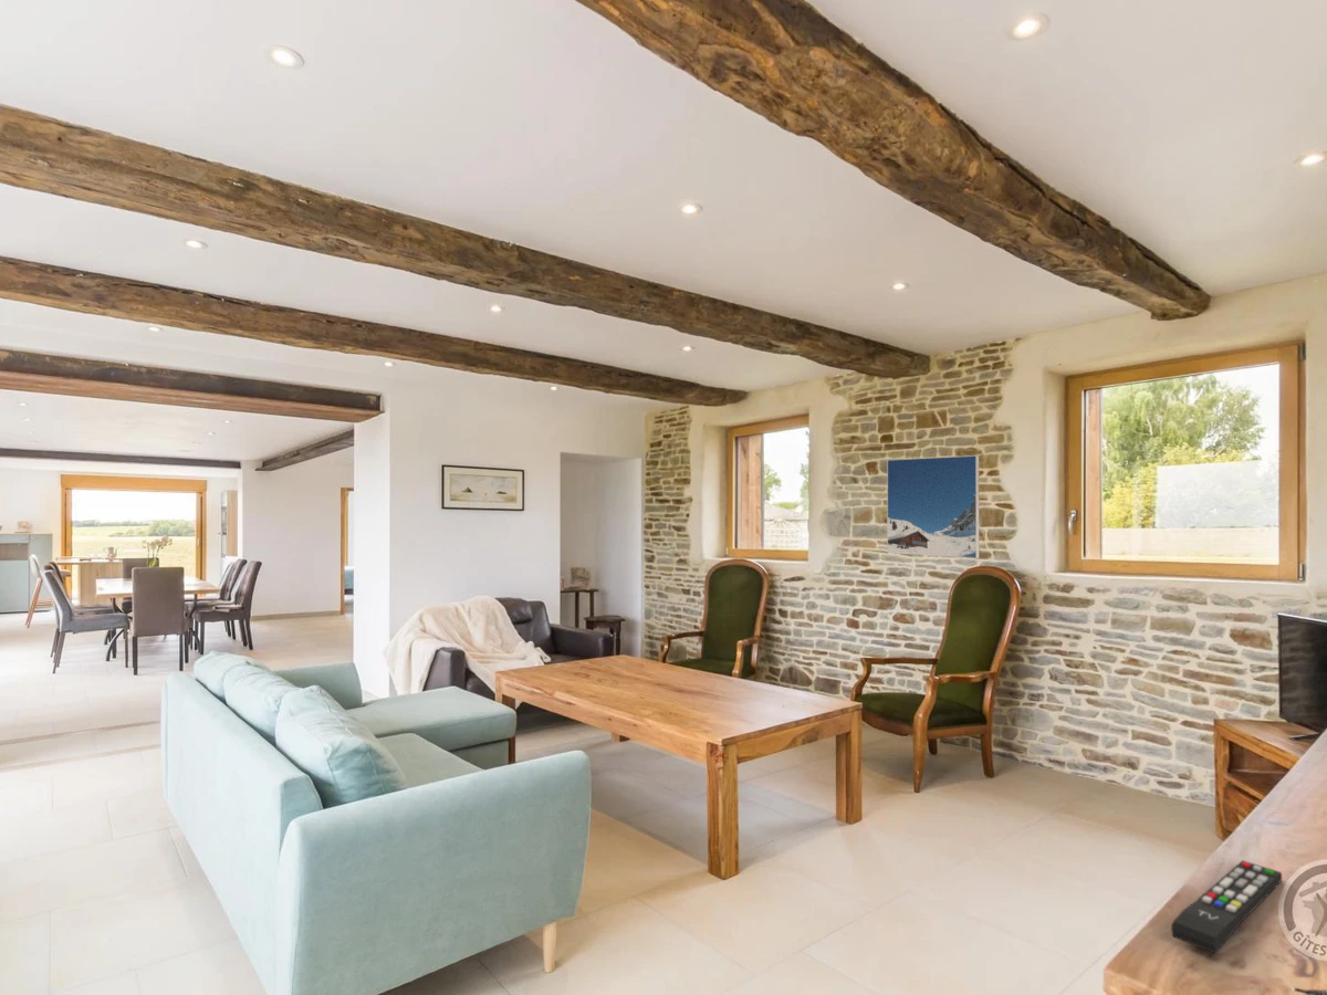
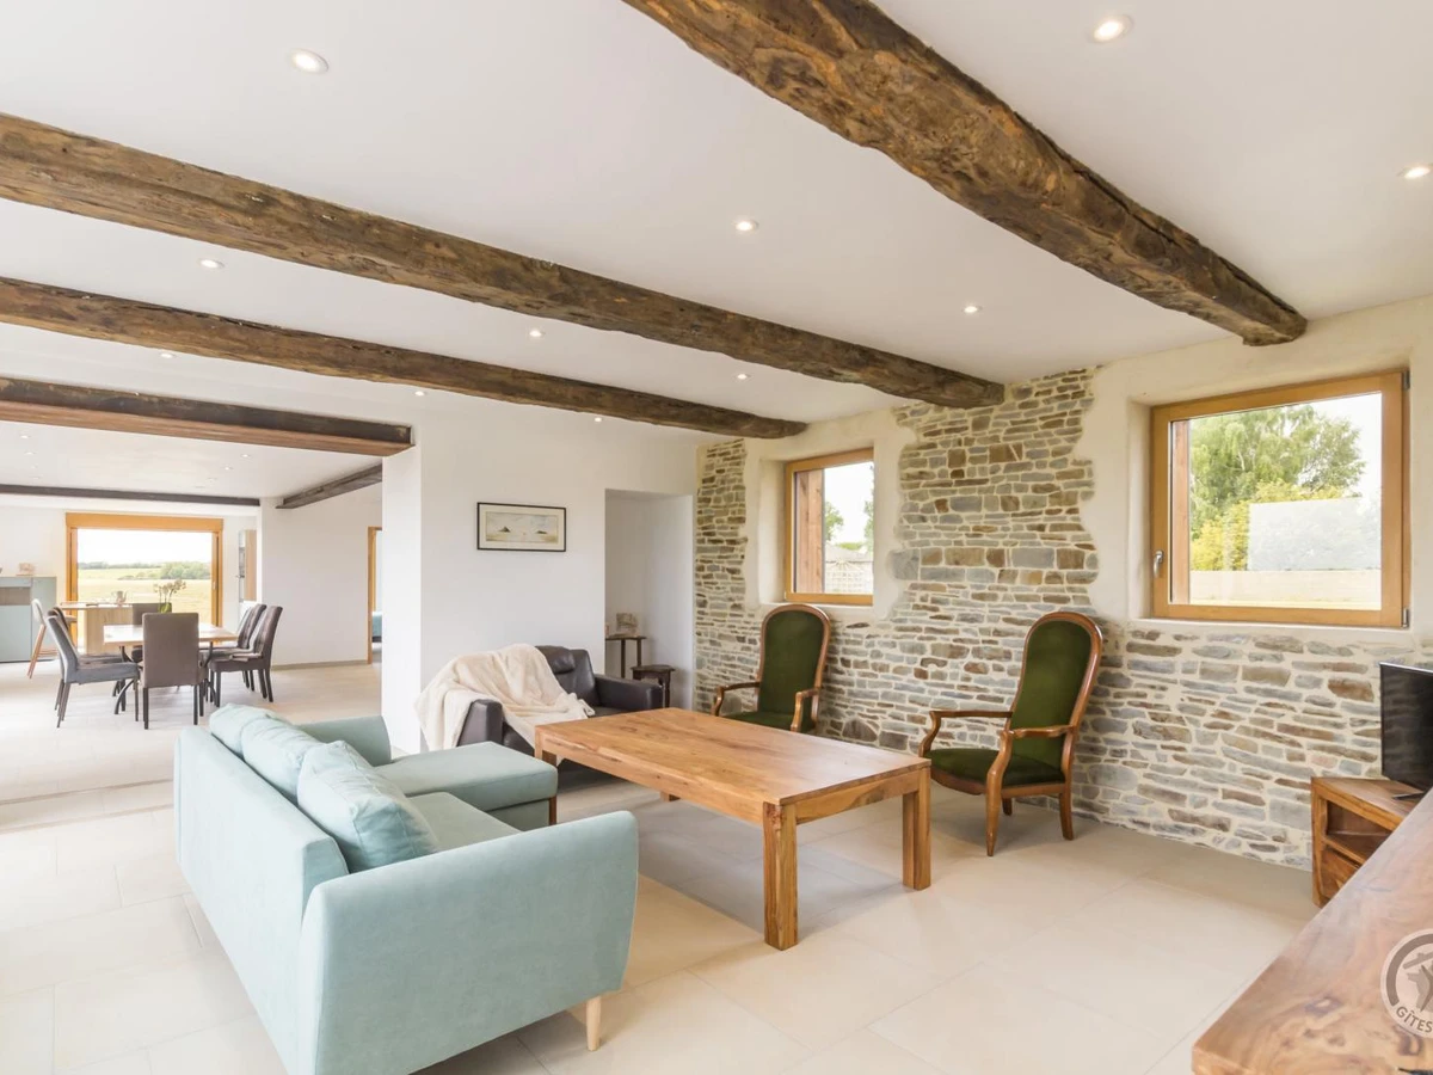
- remote control (1230, 901)
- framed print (930, 506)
